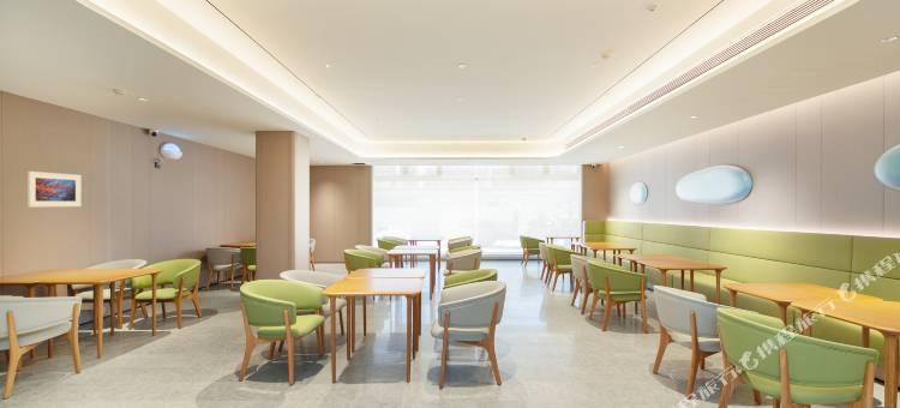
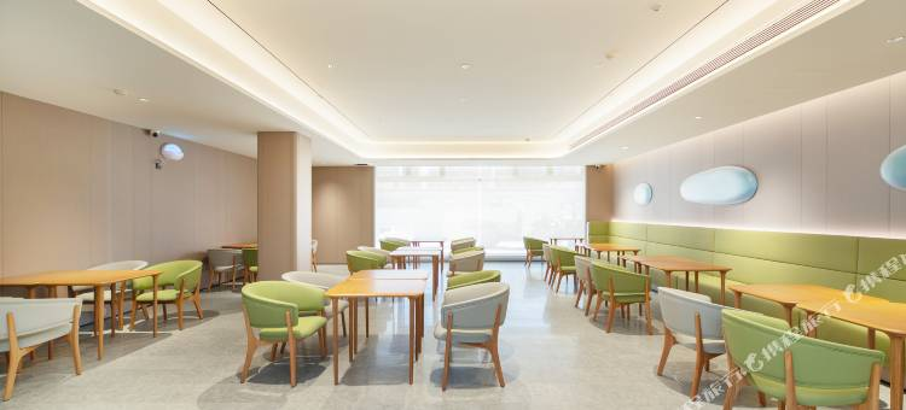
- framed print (55, 190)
